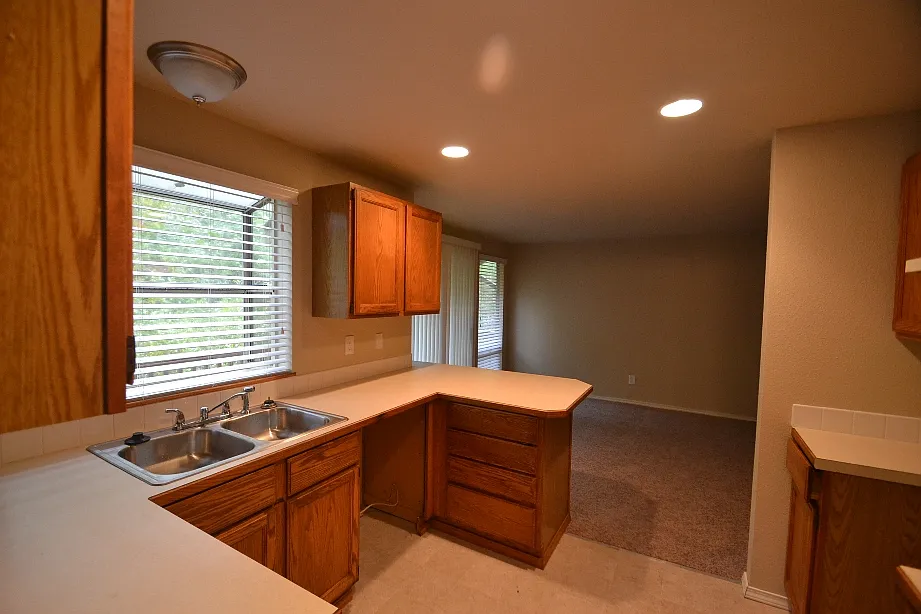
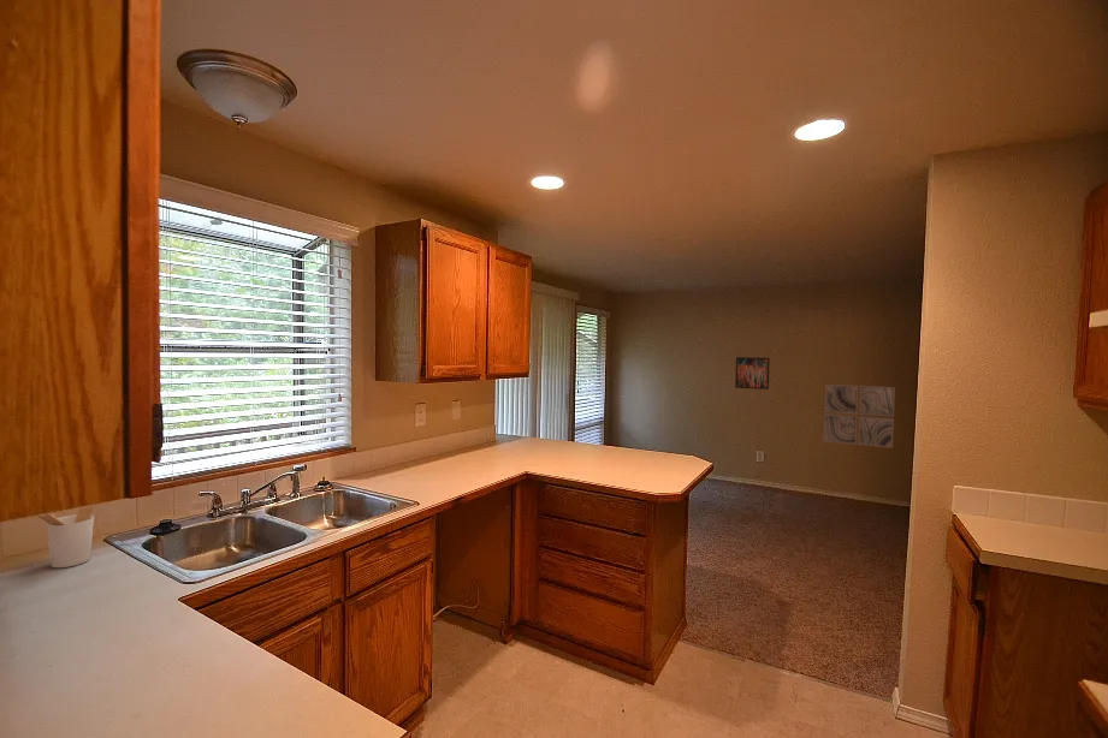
+ utensil holder (61, 534)
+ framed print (752, 373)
+ wall art (857, 413)
